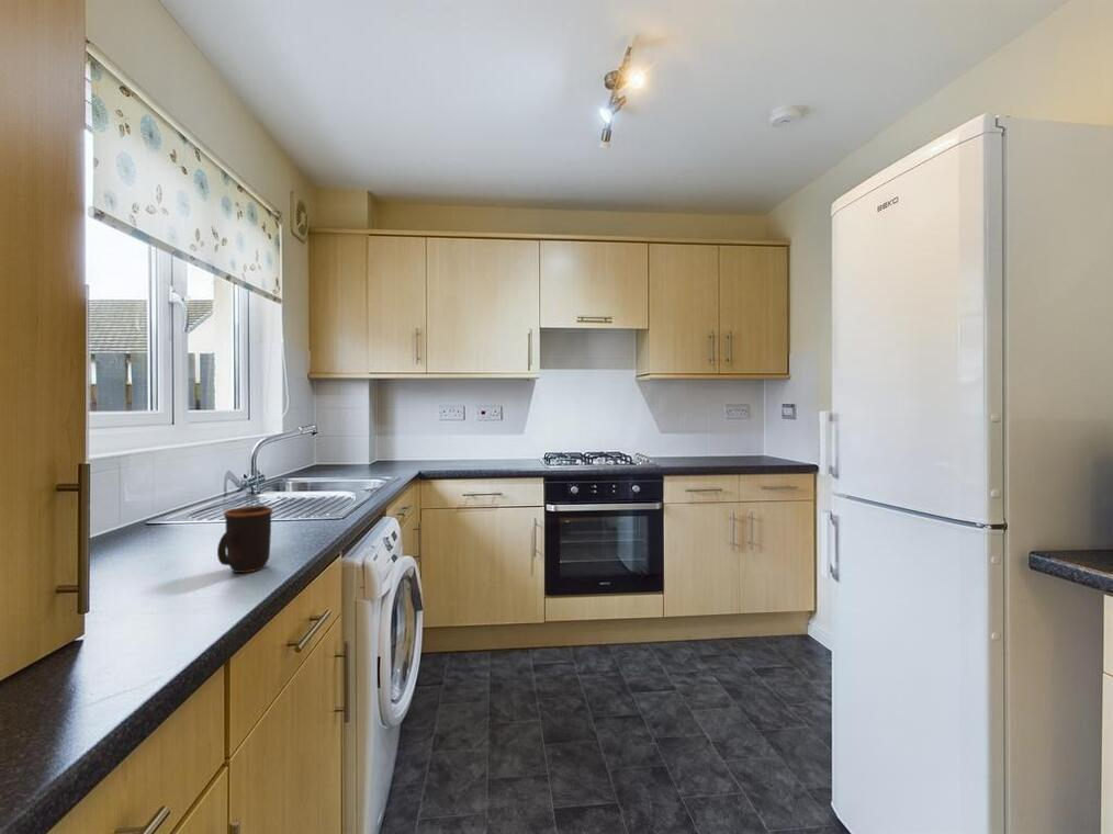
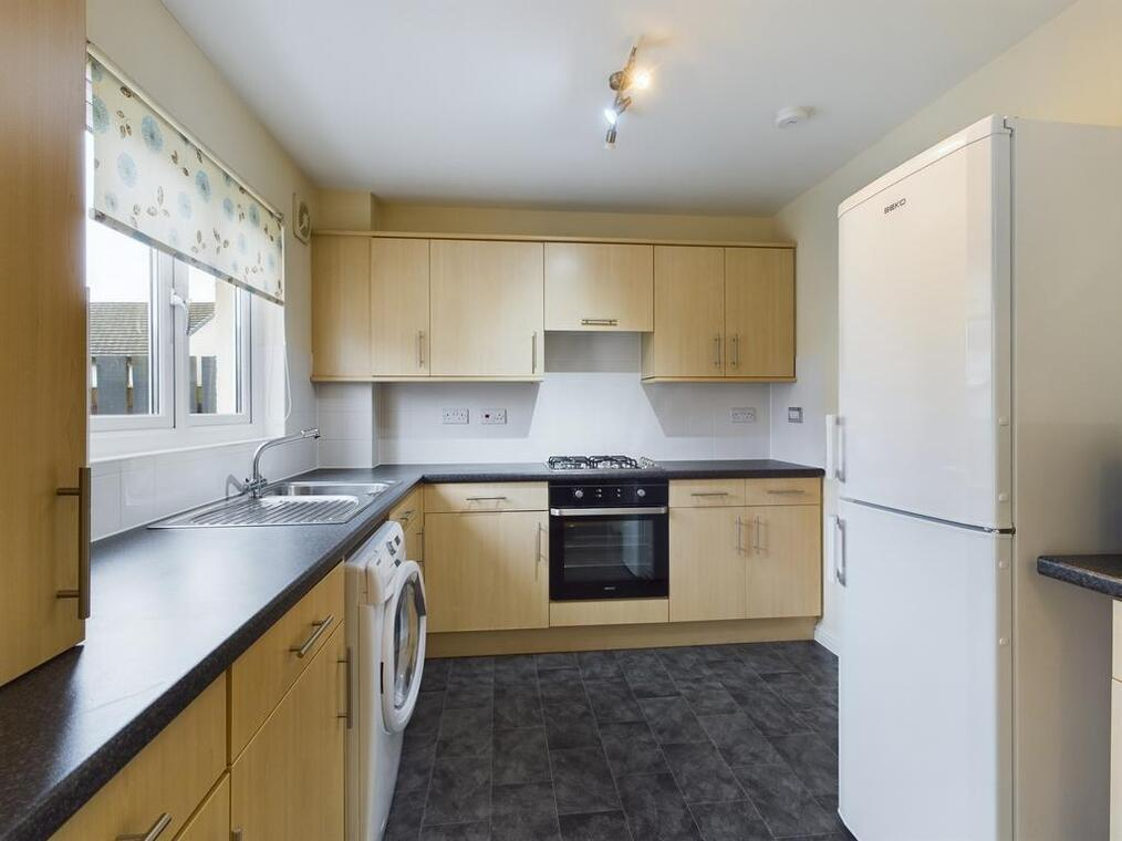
- mug (243, 541)
